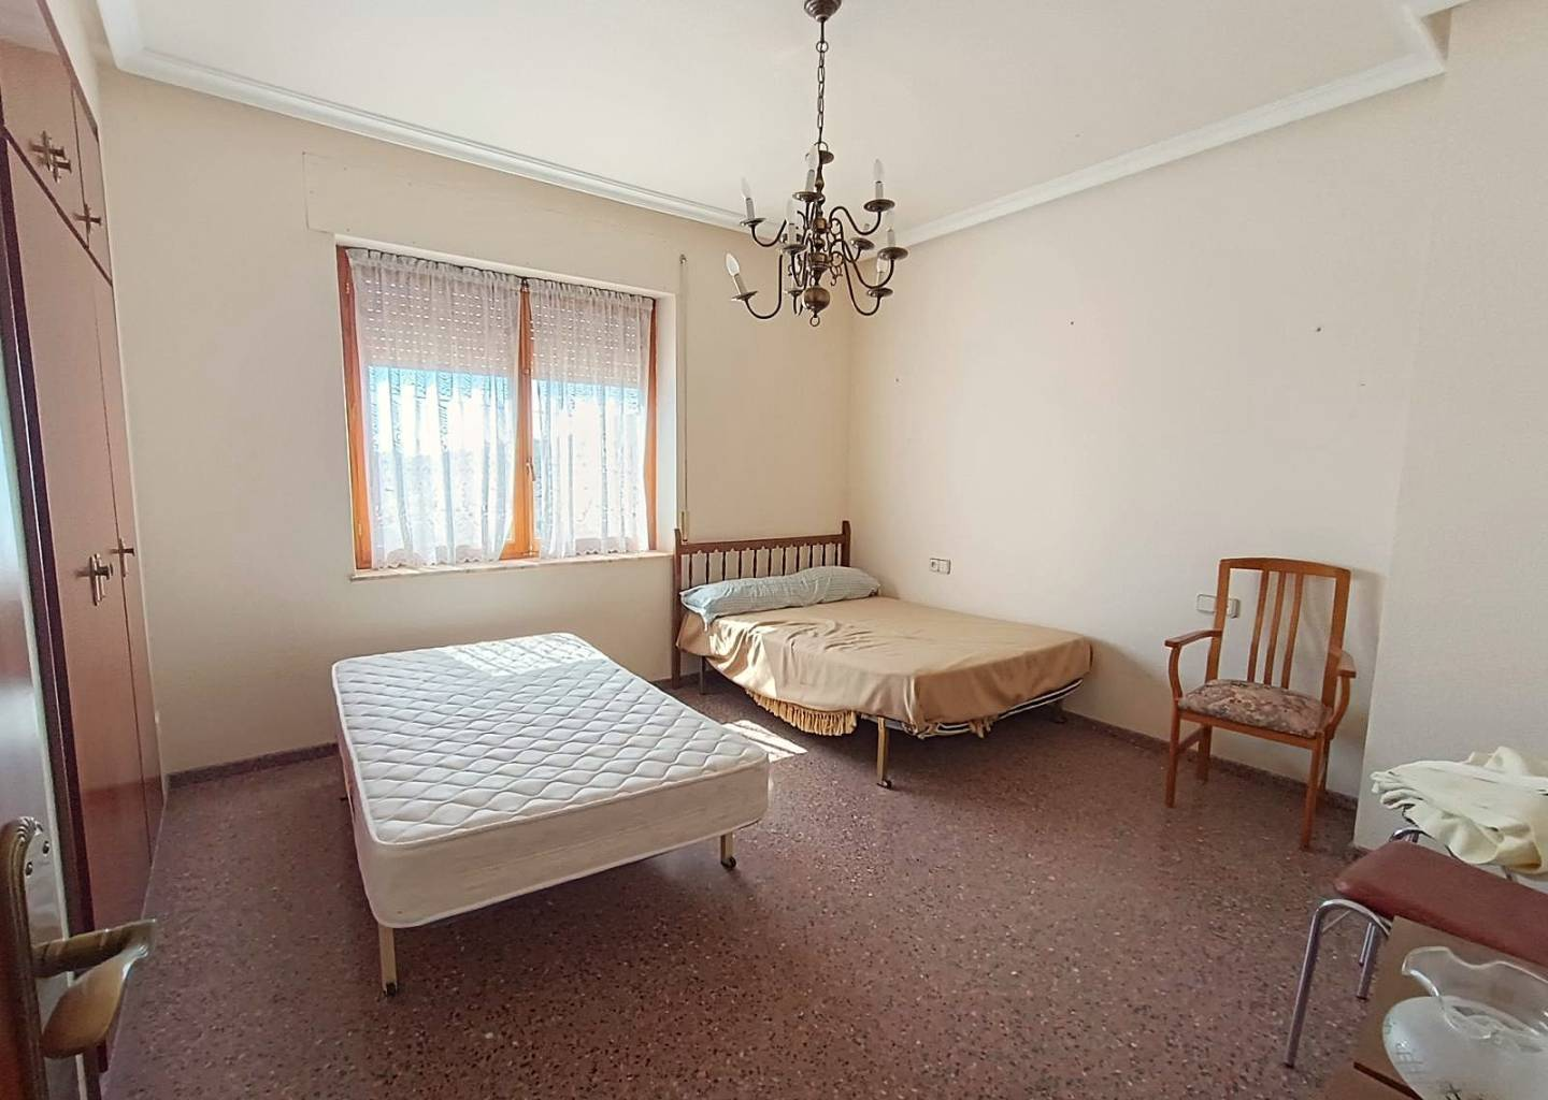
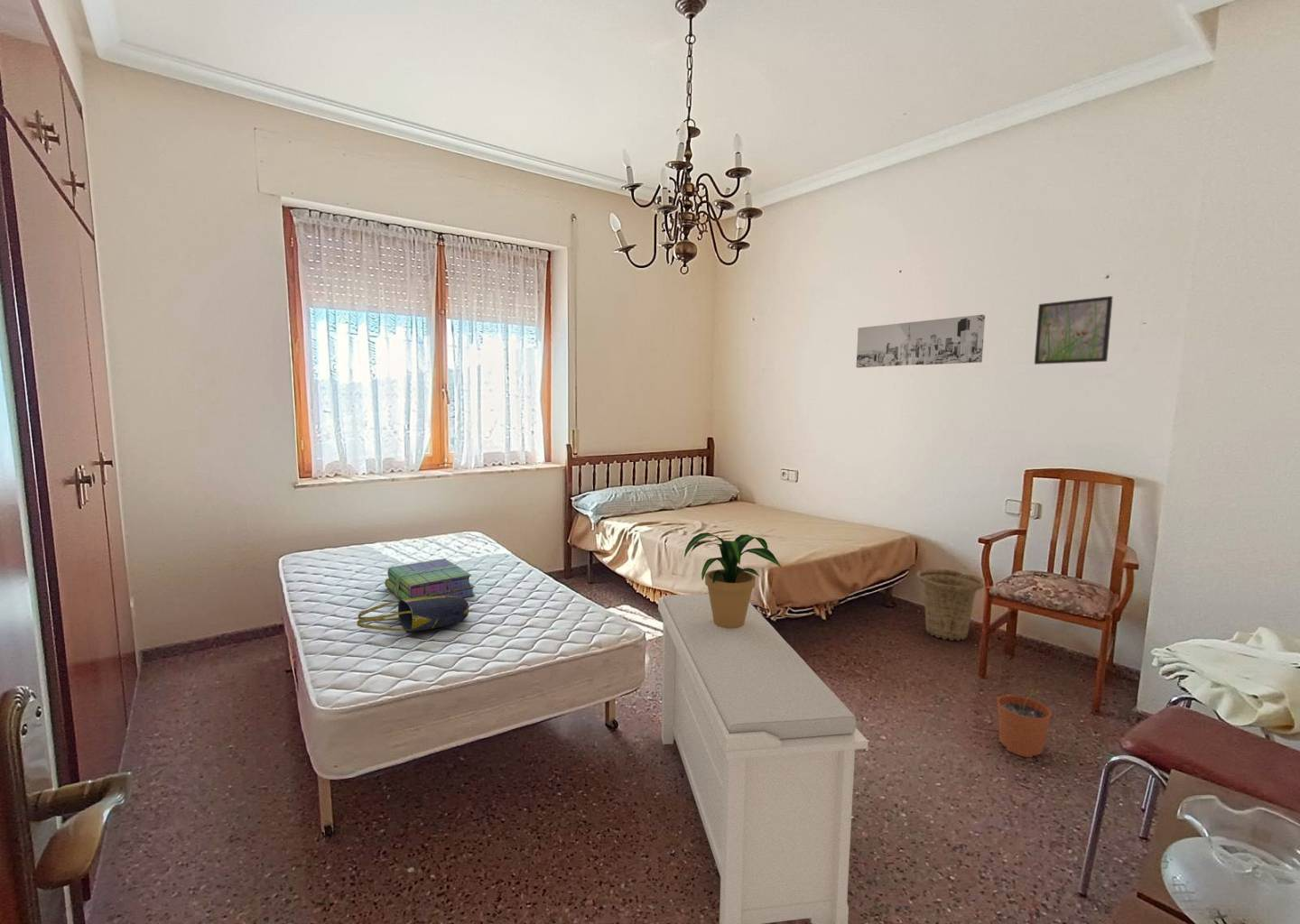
+ plant pot (1023, 716)
+ bench (735, 729)
+ wall art (915, 343)
+ basket (948, 605)
+ tote bag (415, 614)
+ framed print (1072, 331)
+ stack of books (429, 581)
+ potted plant (729, 578)
